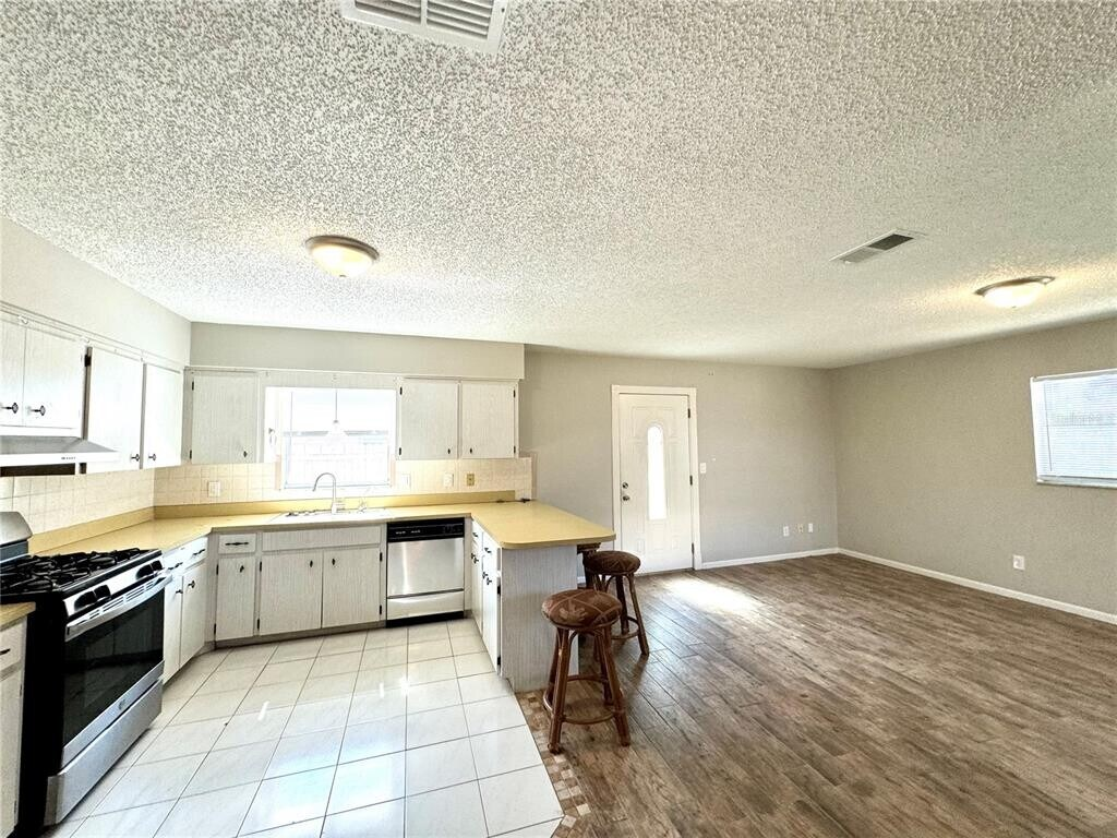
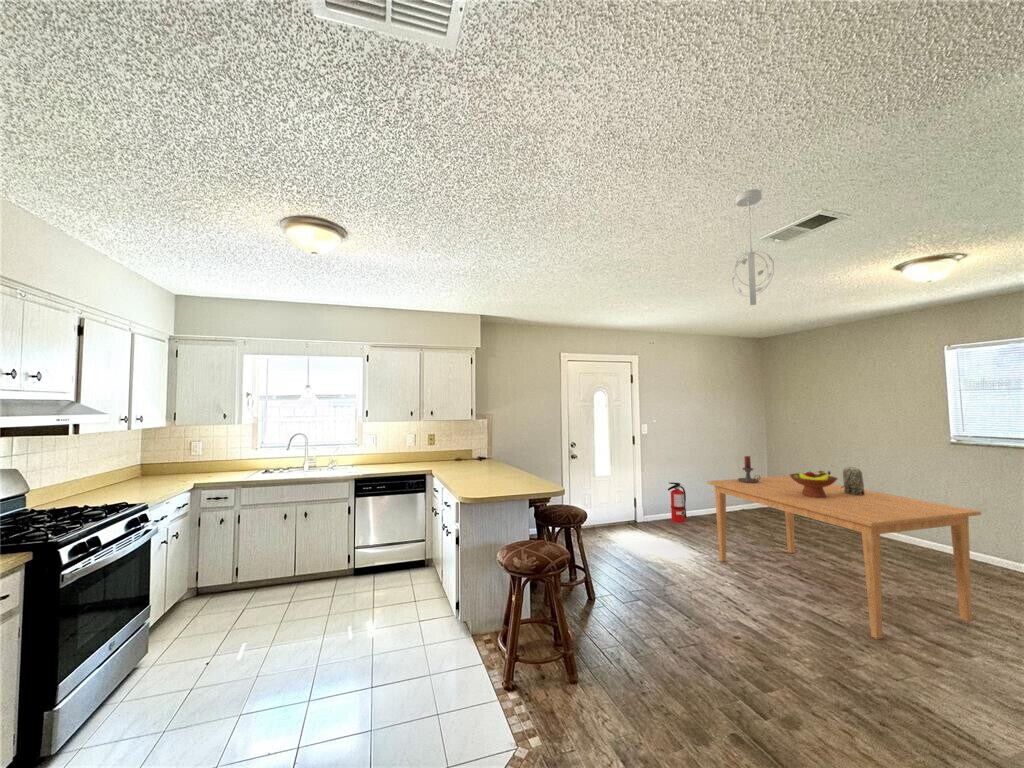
+ toy elephant (851, 480)
+ pendant light (751, 249)
+ fire extinguisher (678, 501)
+ fruit bowl (813, 482)
+ dining table (827, 522)
+ candle holder (750, 468)
